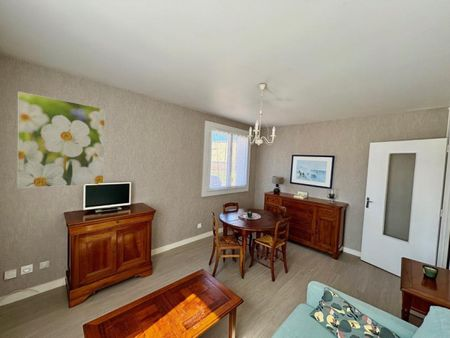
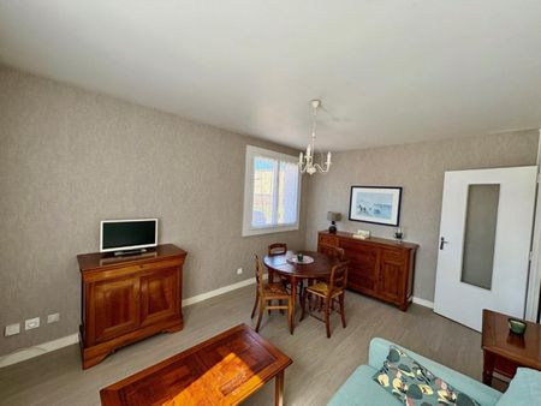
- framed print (66, 143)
